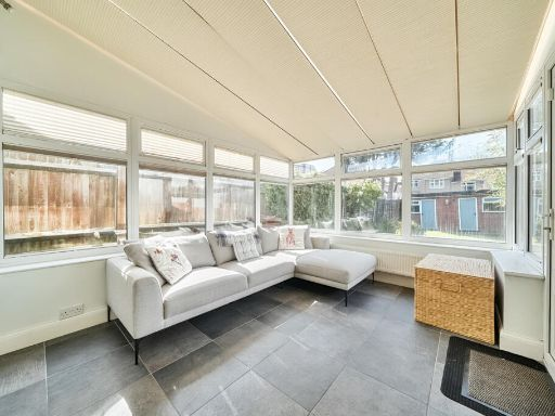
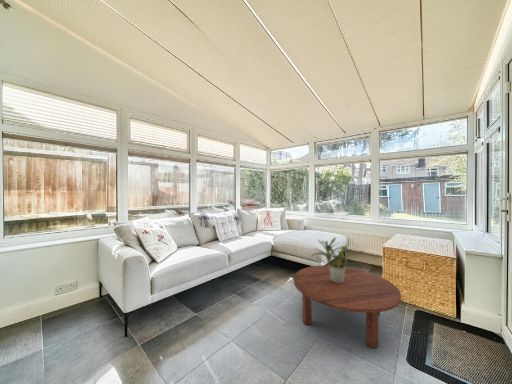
+ coffee table (342, 299)
+ potted plant (332, 260)
